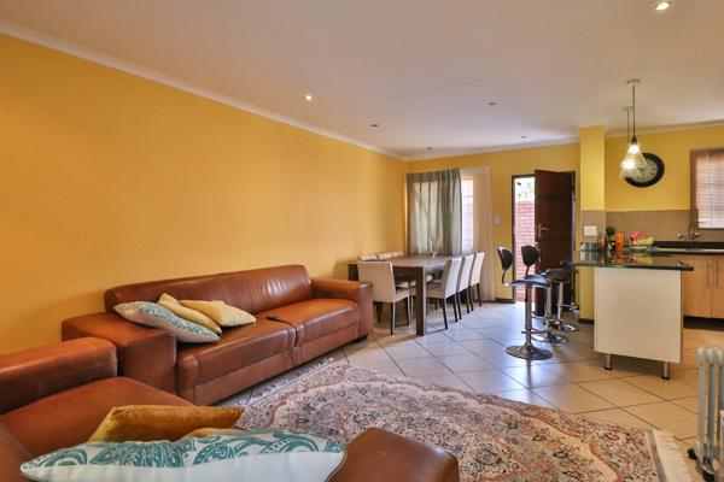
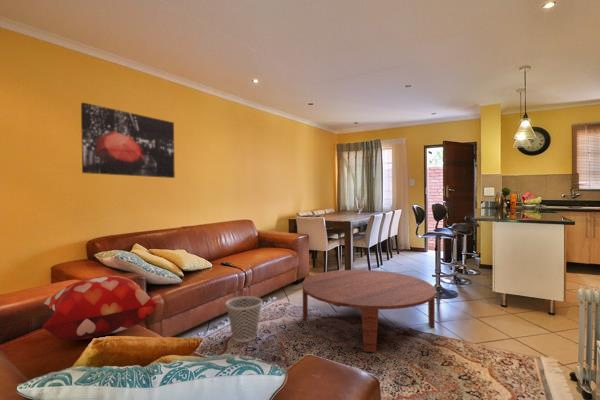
+ coffee table (366, 302)
+ decorative pillow (101, 303)
+ wall art (133, 144)
+ wastebasket (244, 319)
